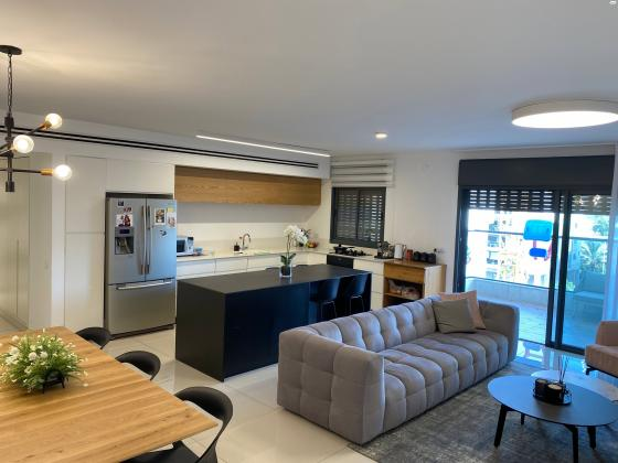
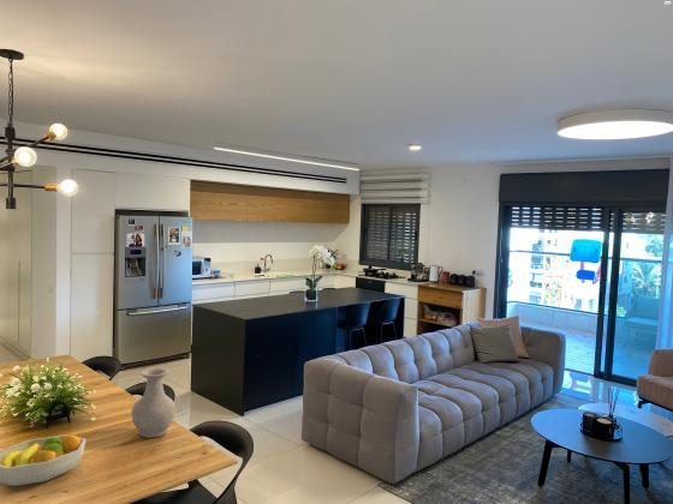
+ vase (154, 402)
+ fruit bowl (38, 456)
